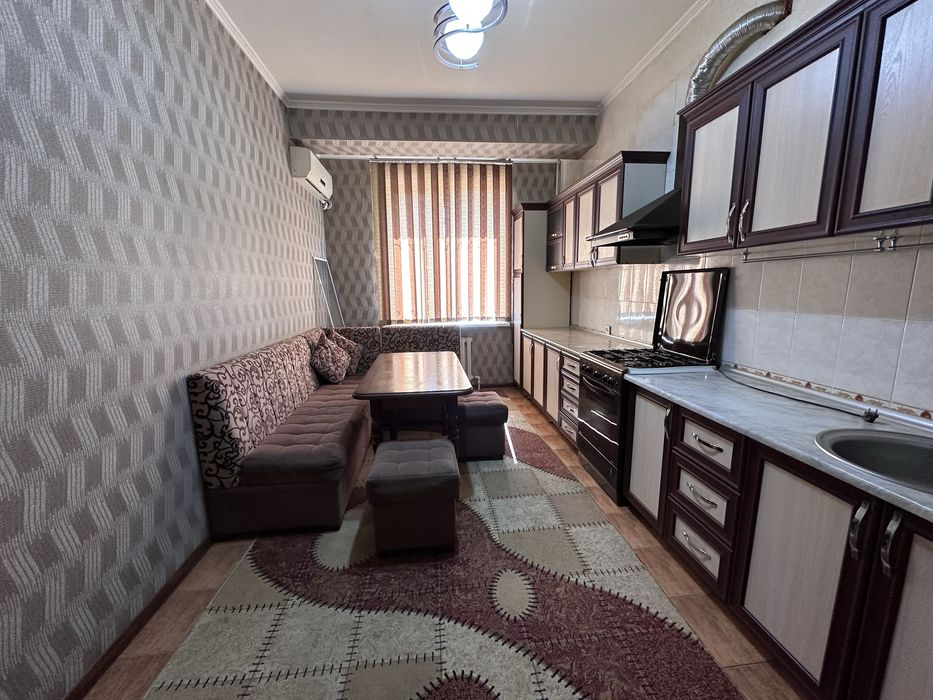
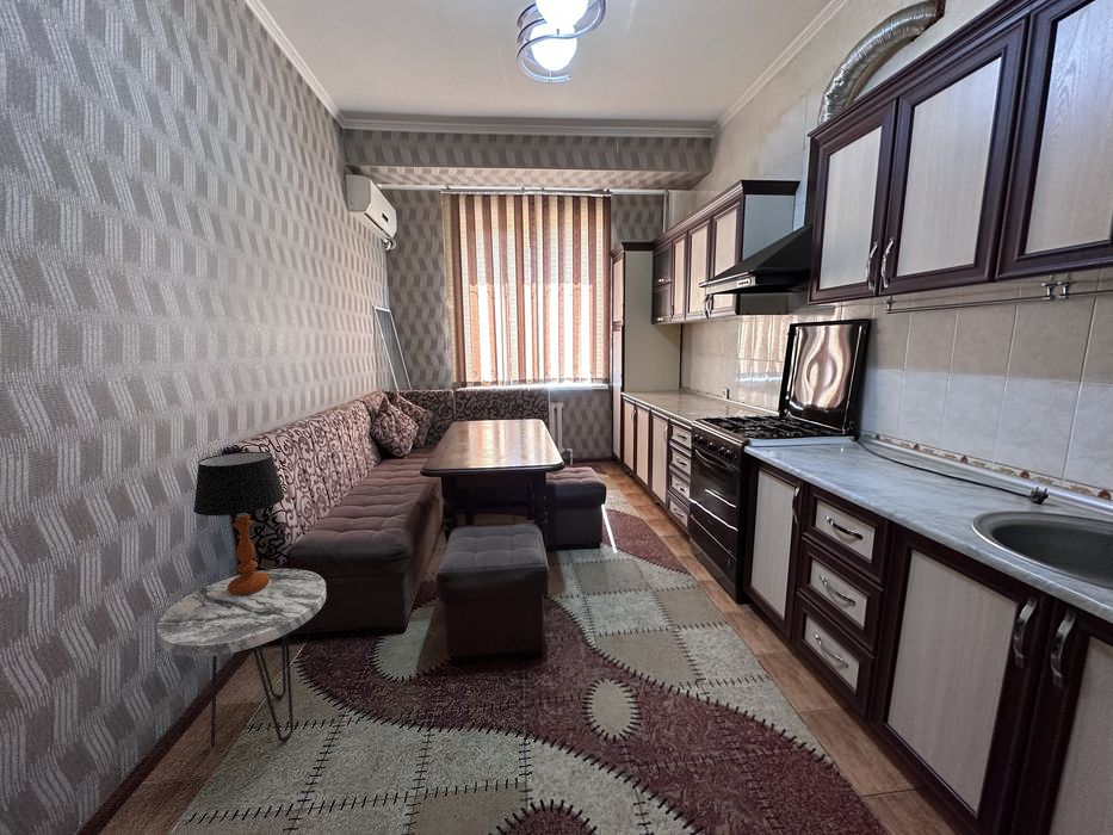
+ side table (256, 664)
+ table lamp (242, 524)
